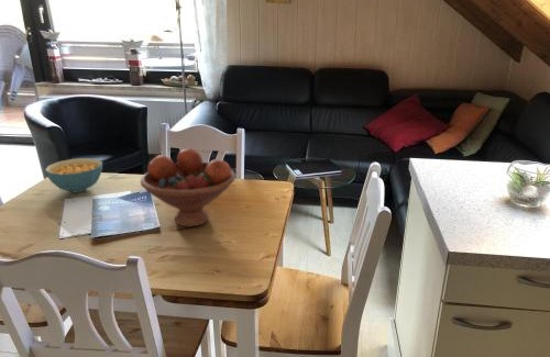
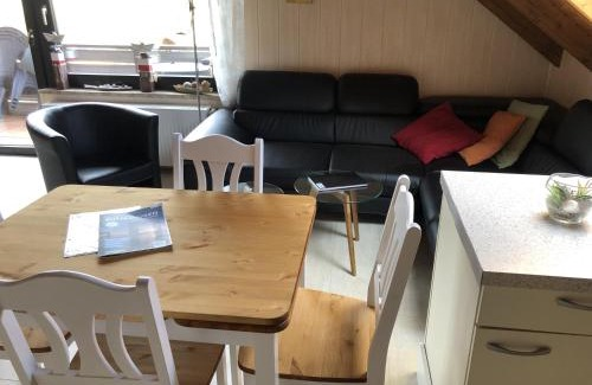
- cereal bowl (76, 178)
- fruit bowl (189, 189)
